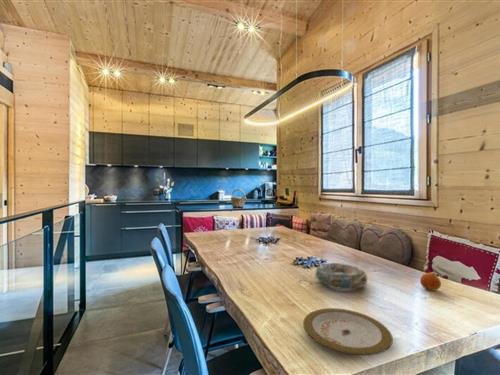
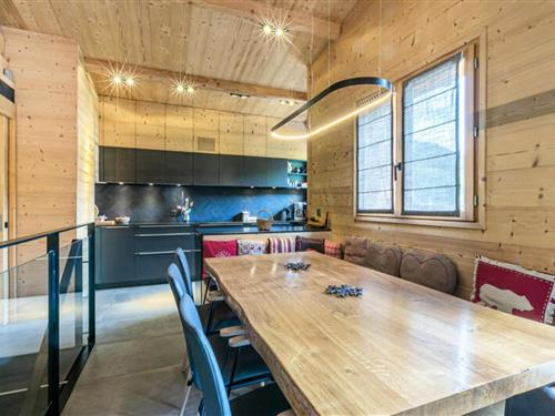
- fruit (430, 281)
- plate (345, 330)
- decorative bowl (340, 275)
